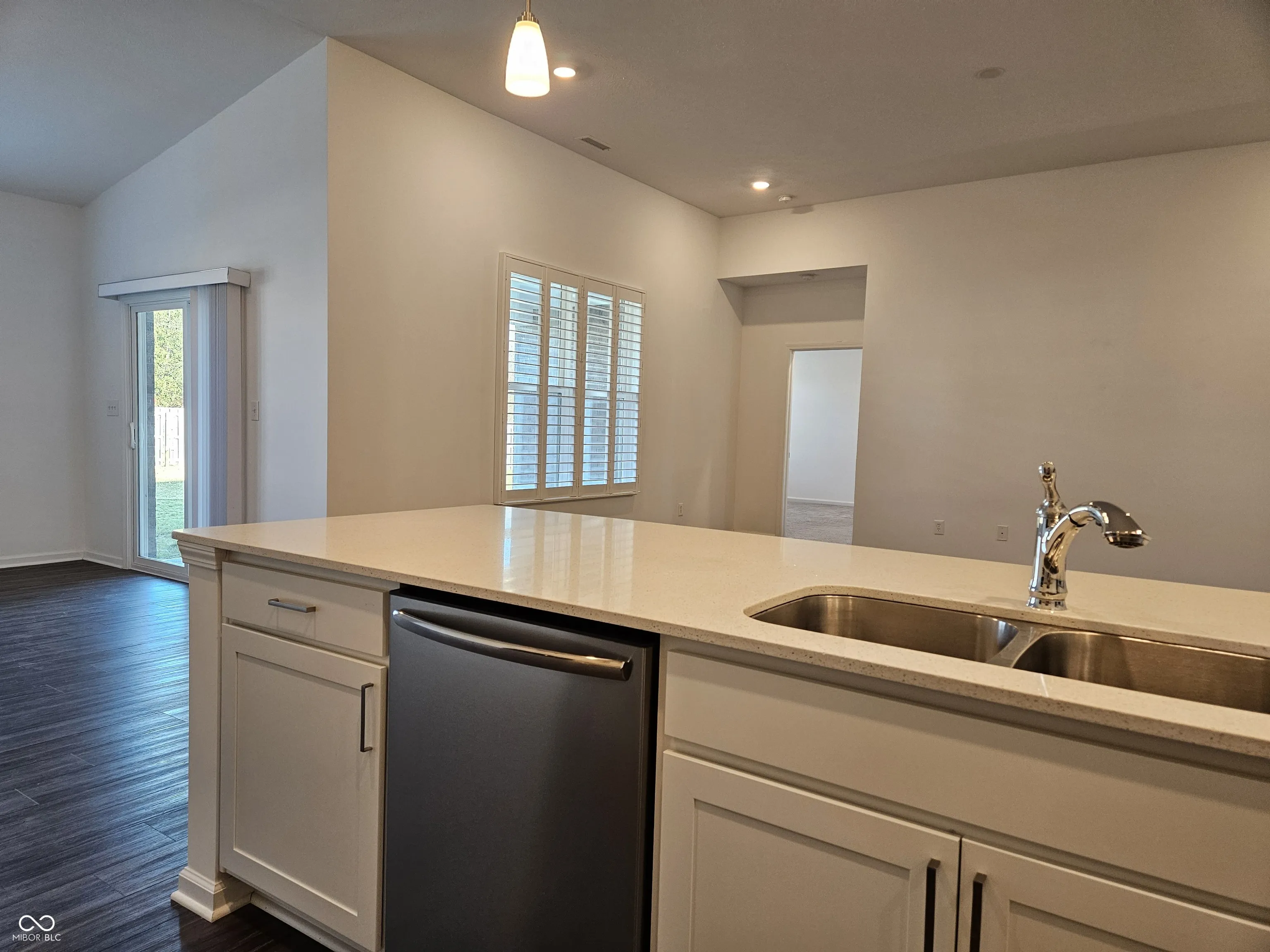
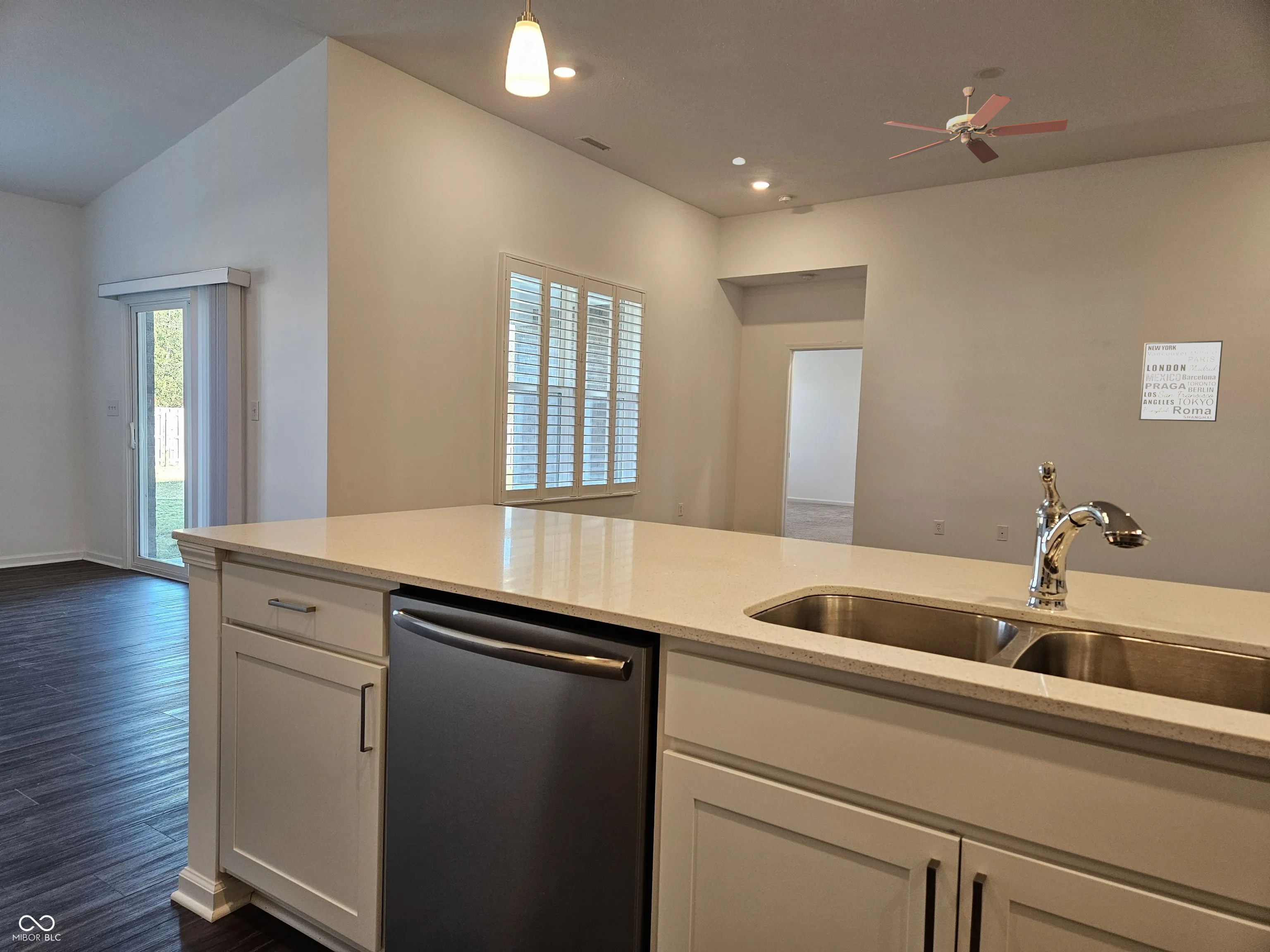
+ ceiling fan (974, 115)
+ smoke detector (739, 161)
+ wall art (1179, 381)
